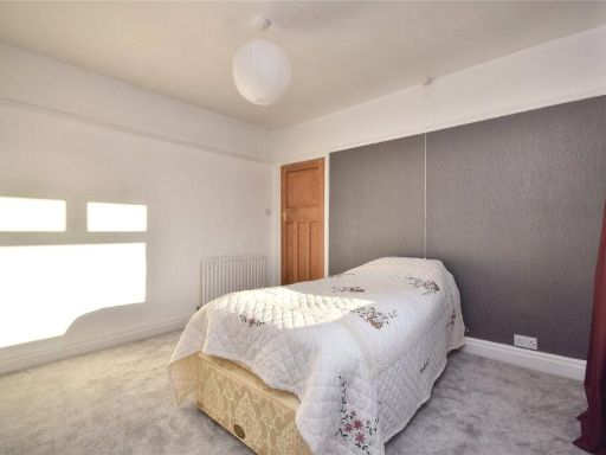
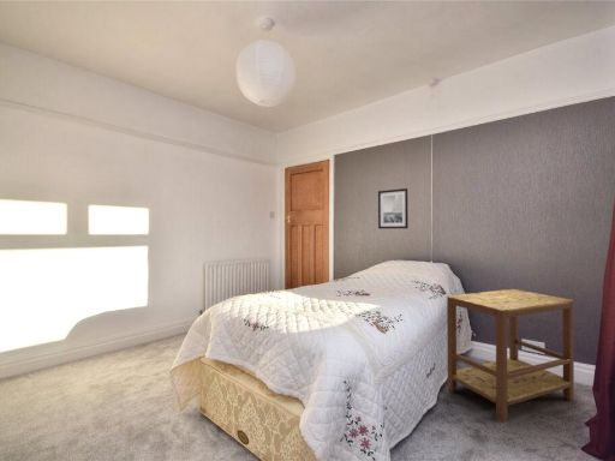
+ side table (509, 346)
+ wall art (392, 209)
